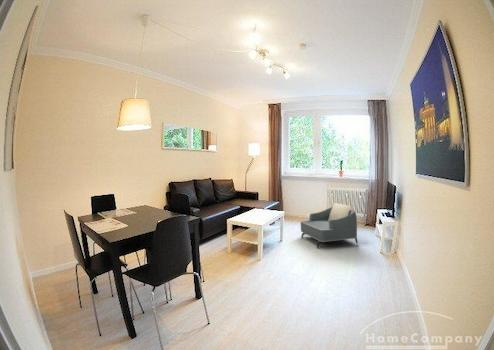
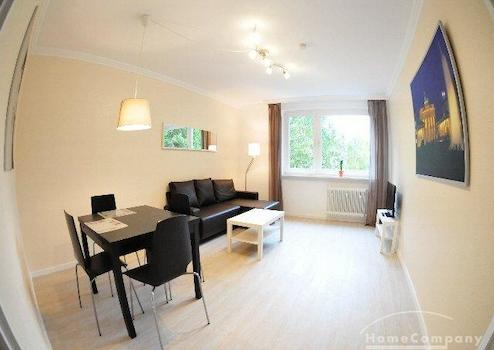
- armchair (327, 223)
